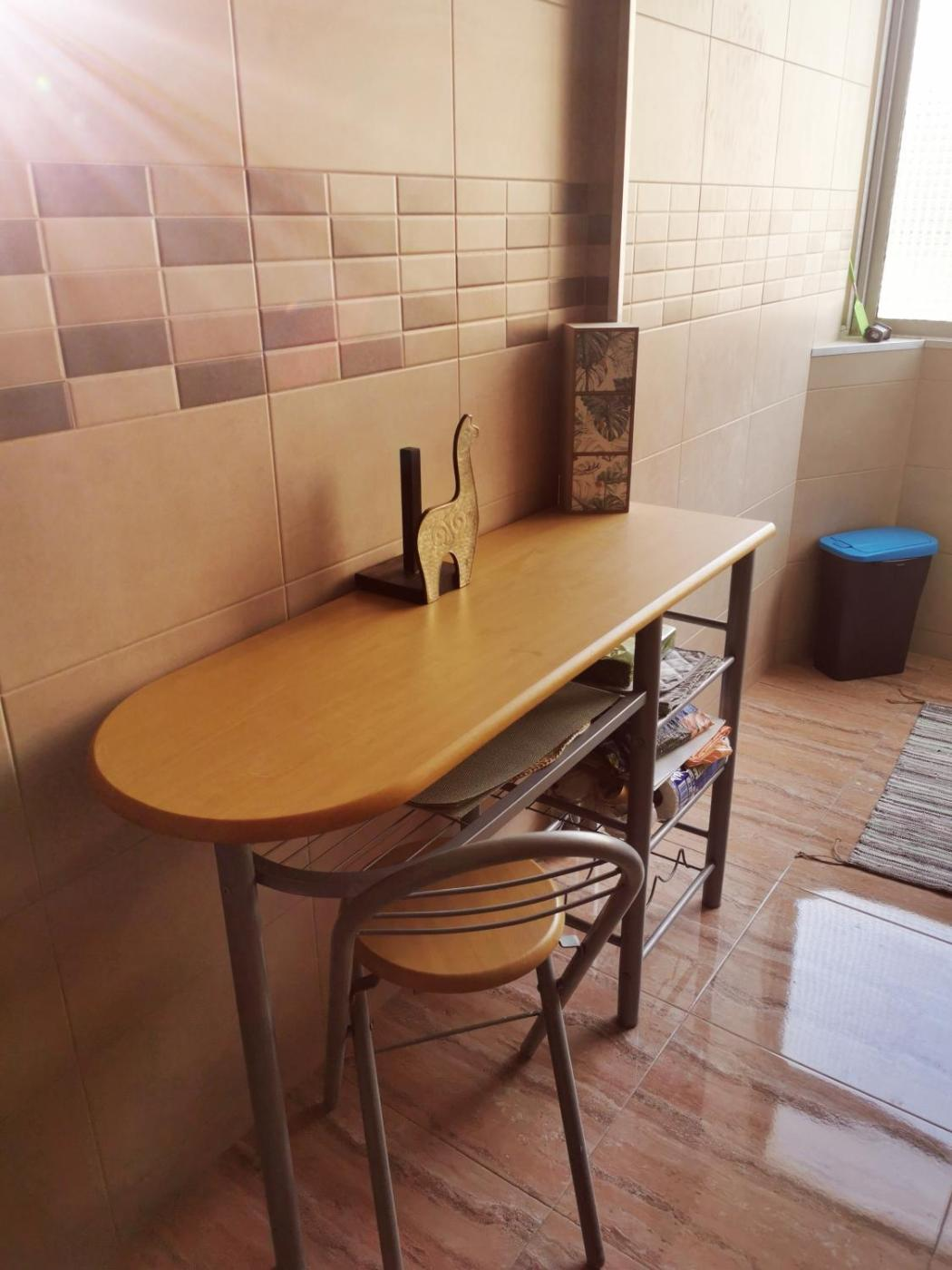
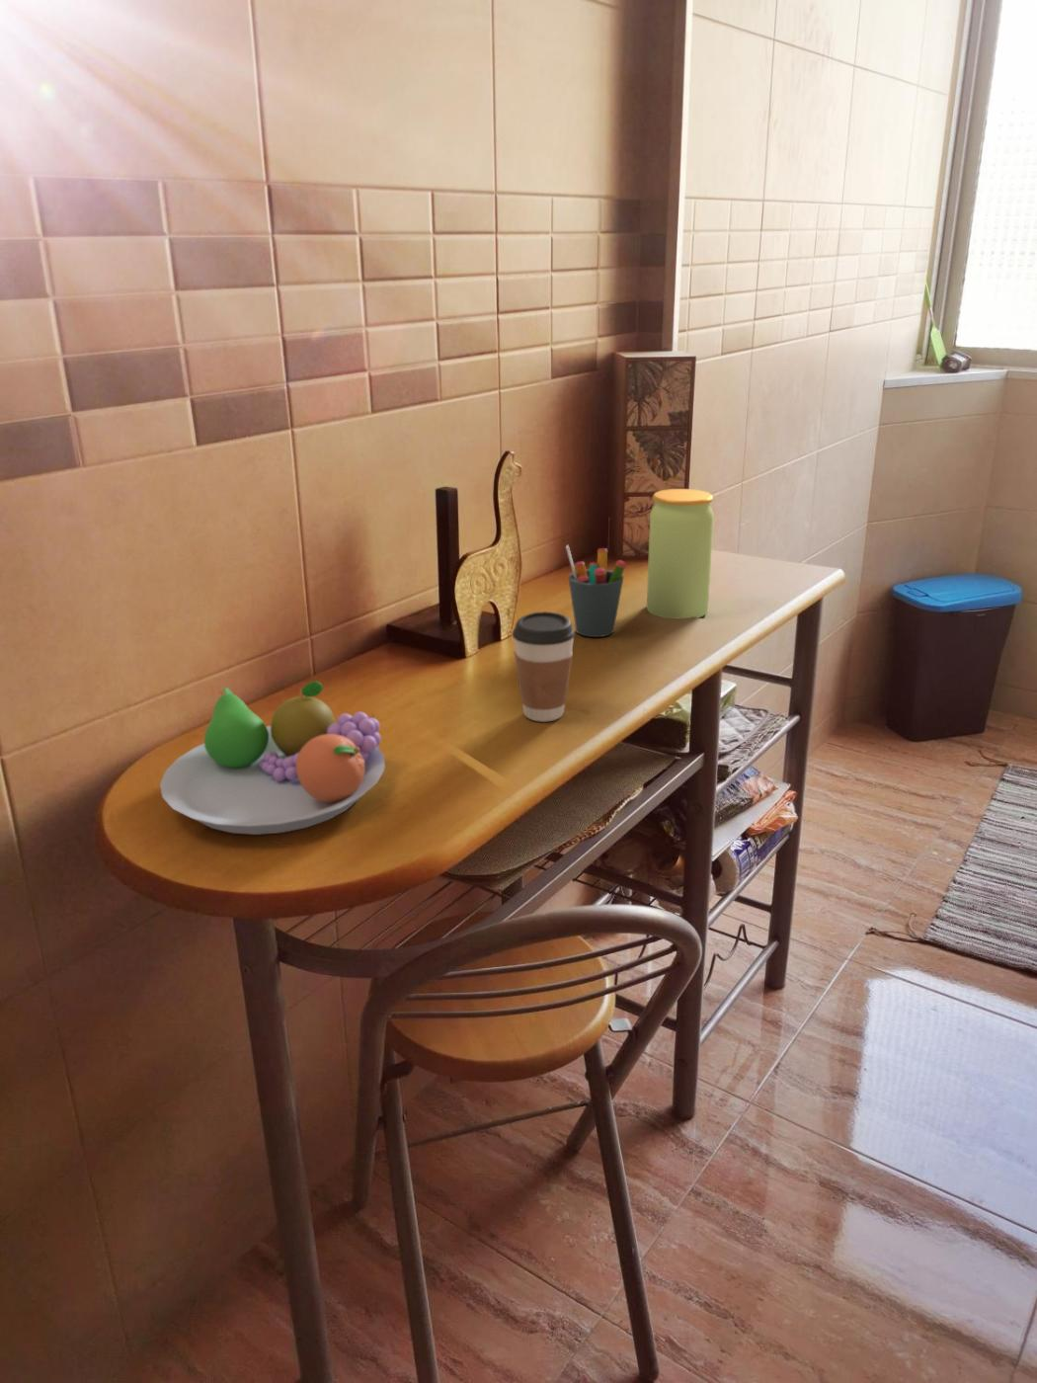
+ jar (680, 554)
+ coffee cup (544, 668)
+ pen holder (596, 589)
+ fruit bowl (271, 747)
